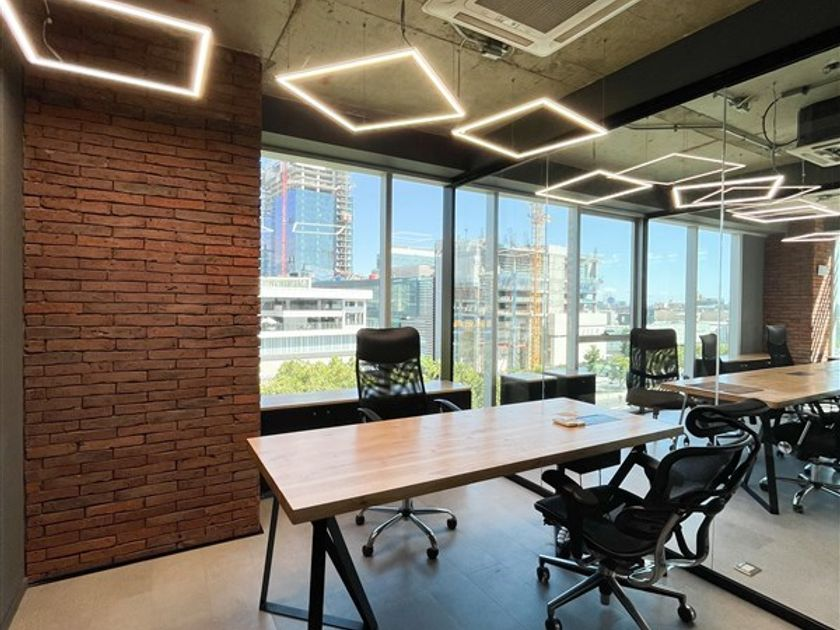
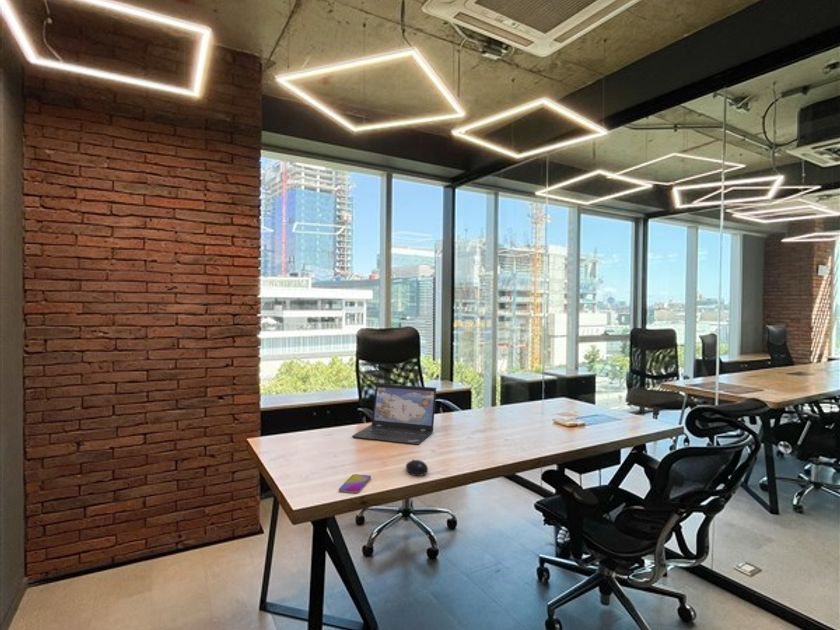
+ smartphone (355, 483)
+ laptop (395, 412)
+ computer mouse (416, 466)
